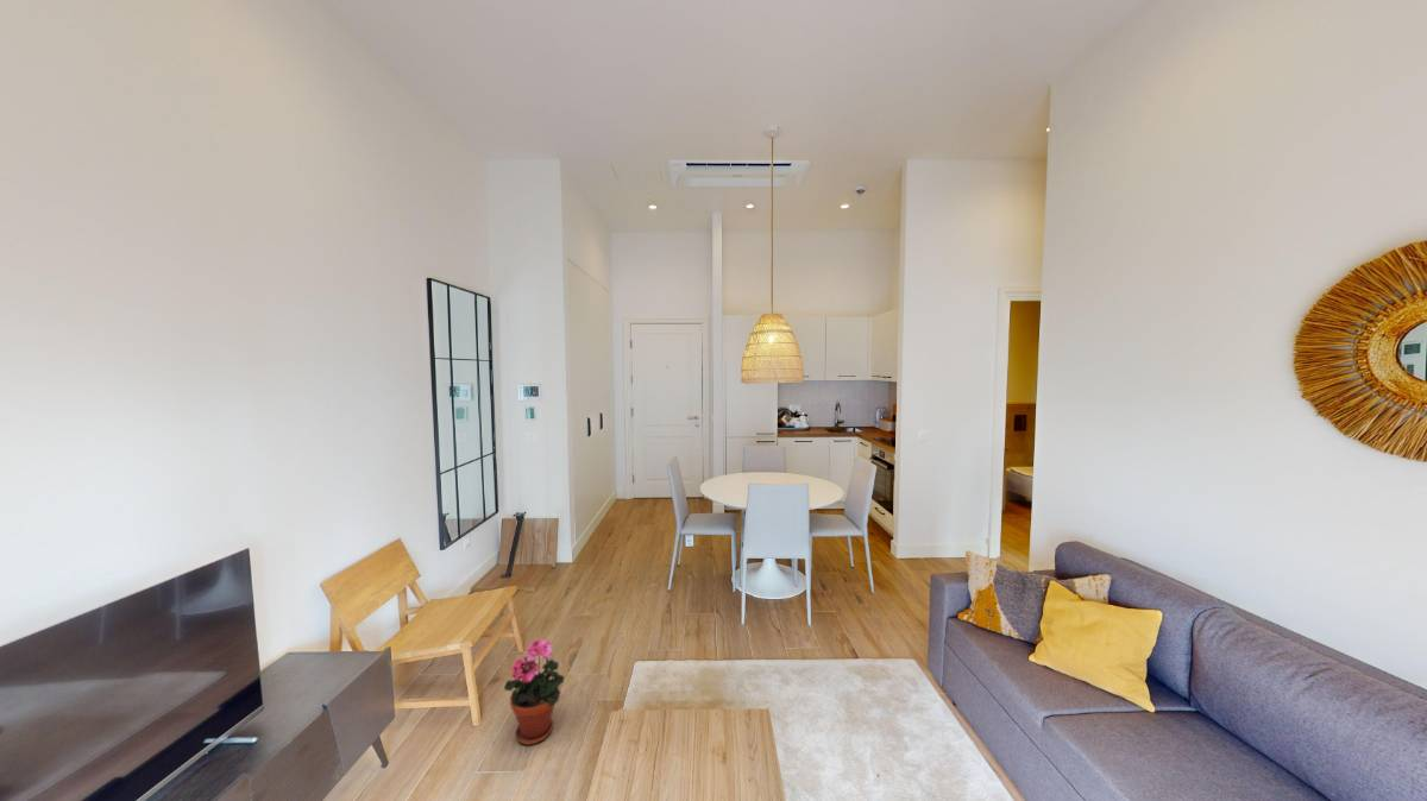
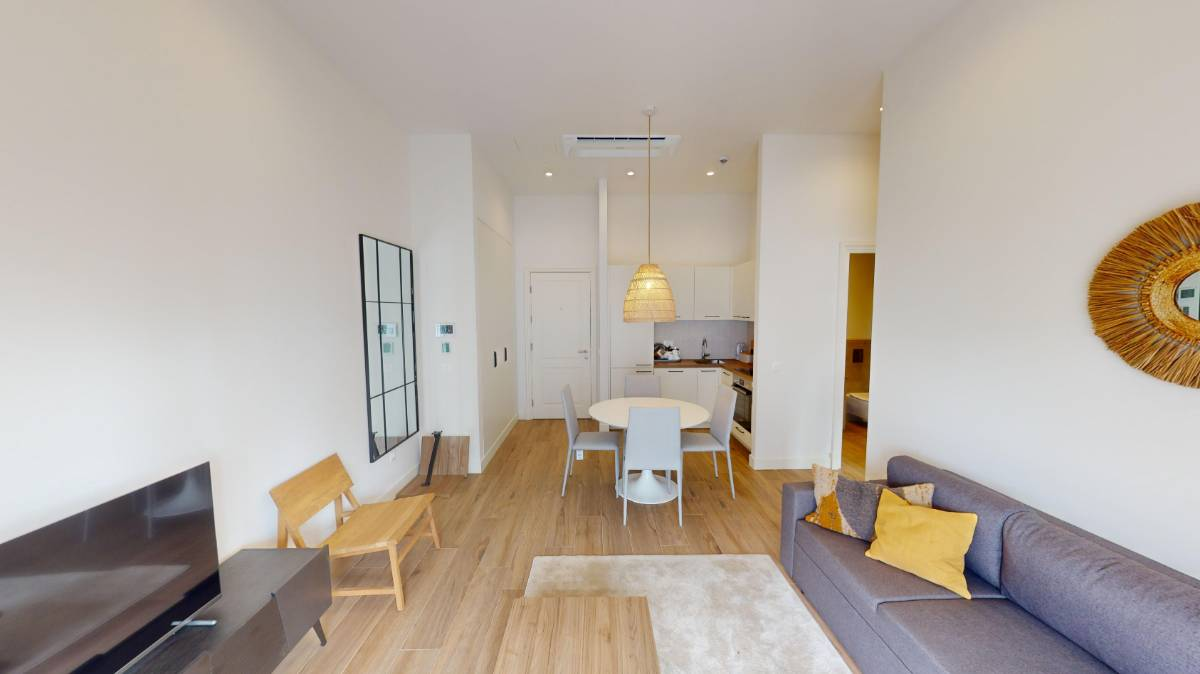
- potted plant (534, 686)
